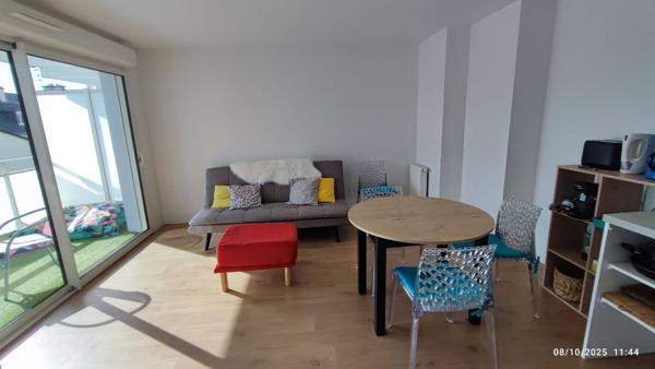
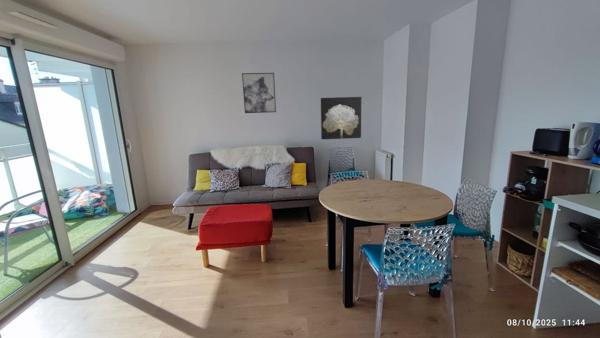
+ wall art (341, 118)
+ wall art (259, 93)
